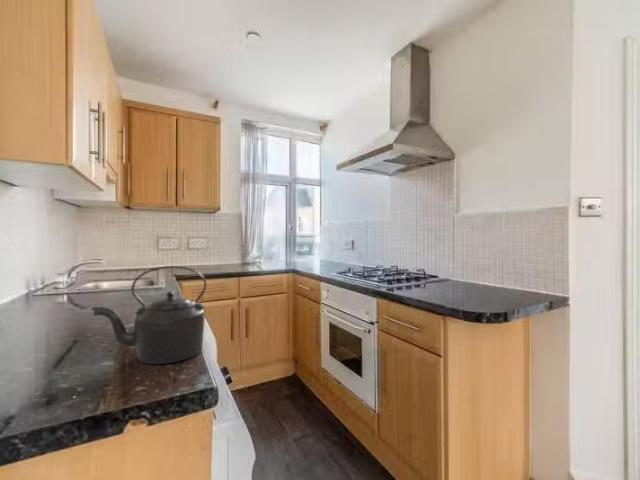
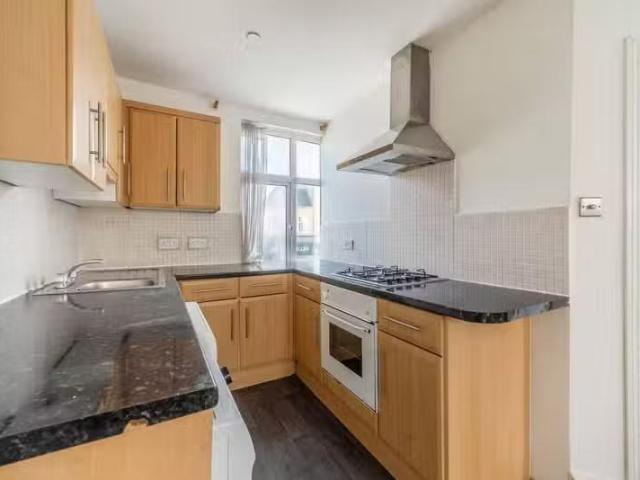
- kettle (152, 310)
